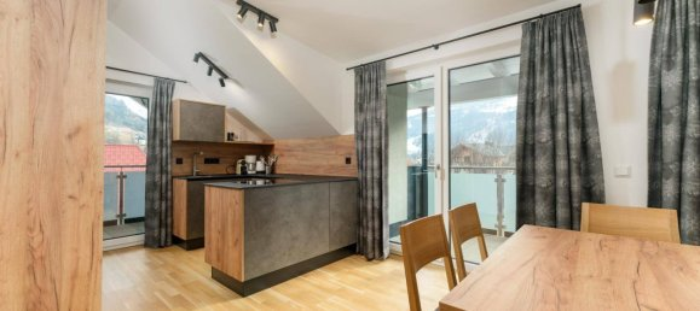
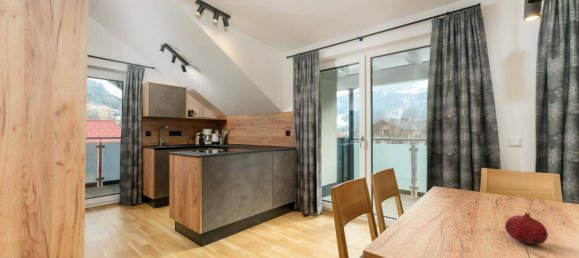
+ fruit (525, 226)
